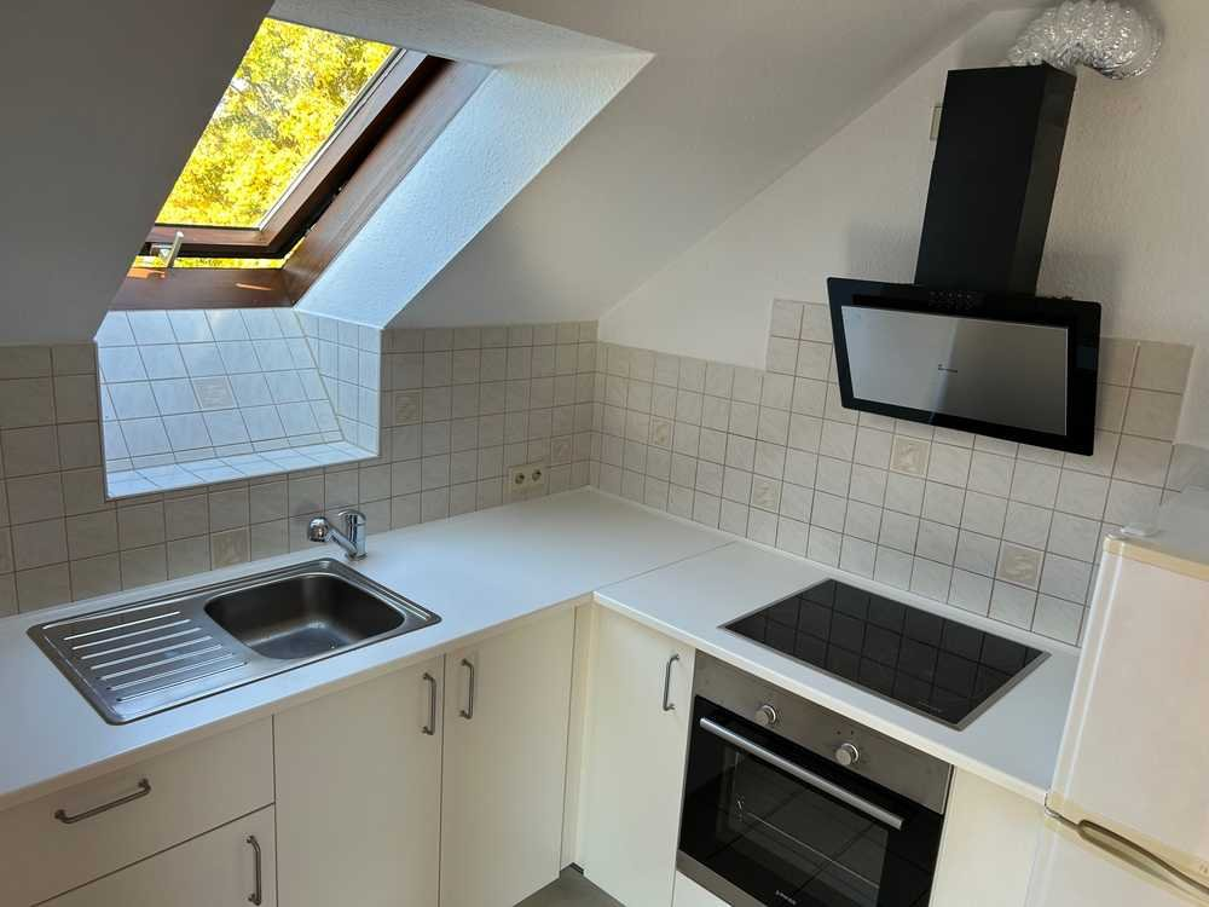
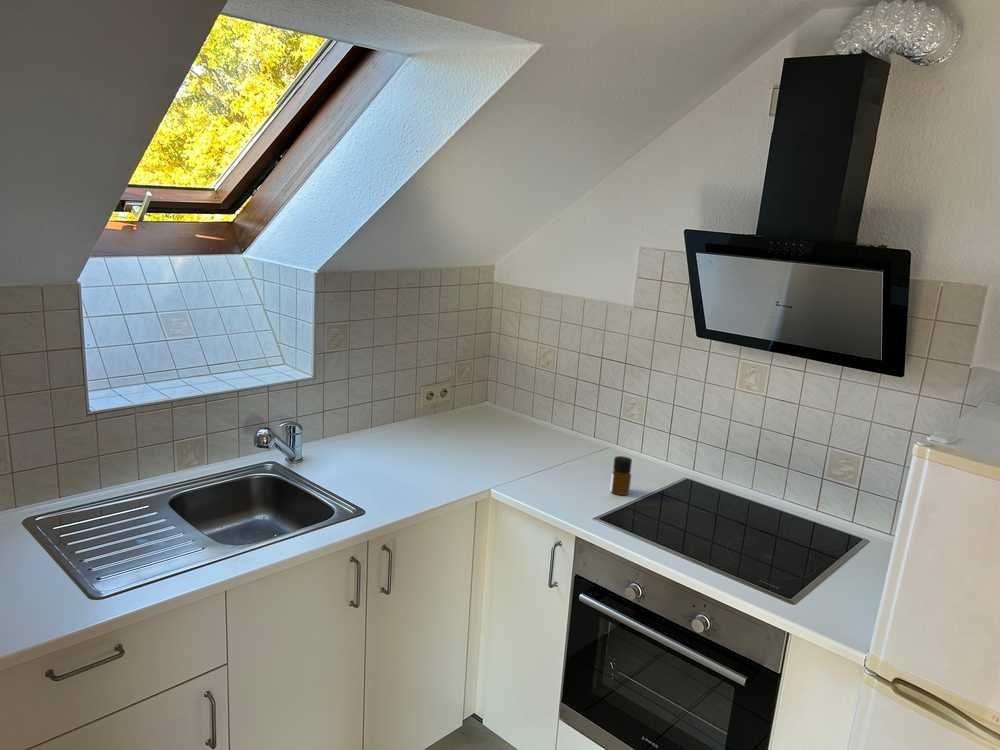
+ bottle (621, 475)
